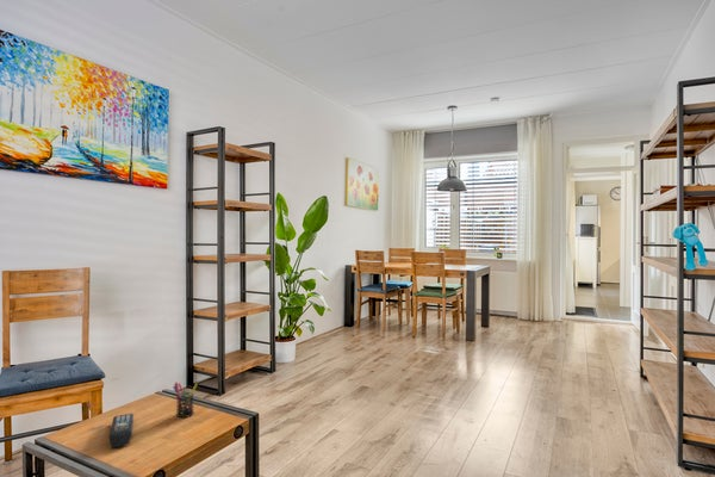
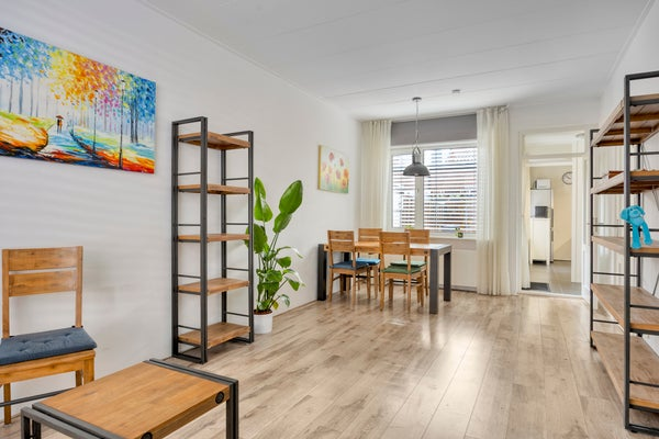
- remote control (122, 427)
- pen holder (184, 398)
